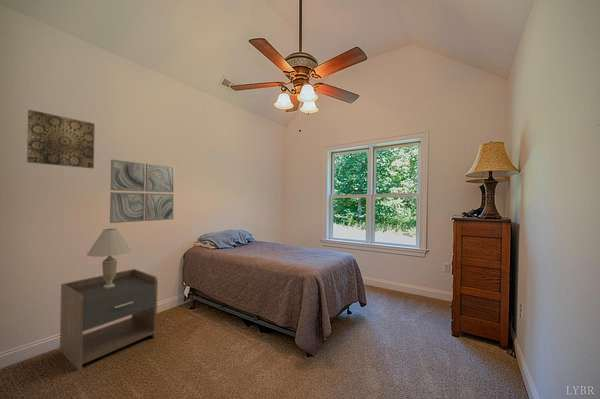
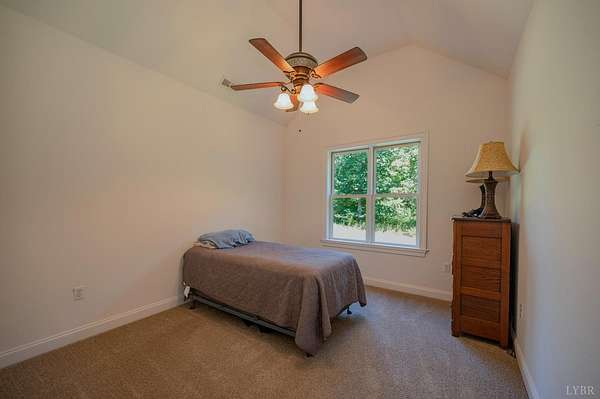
- nightstand (111, 312)
- wall art (145, 191)
- wall art (63, 141)
- table lamp (109, 257)
